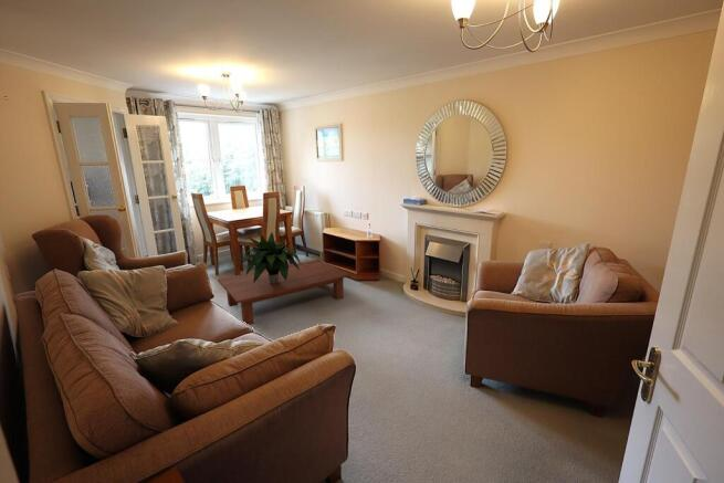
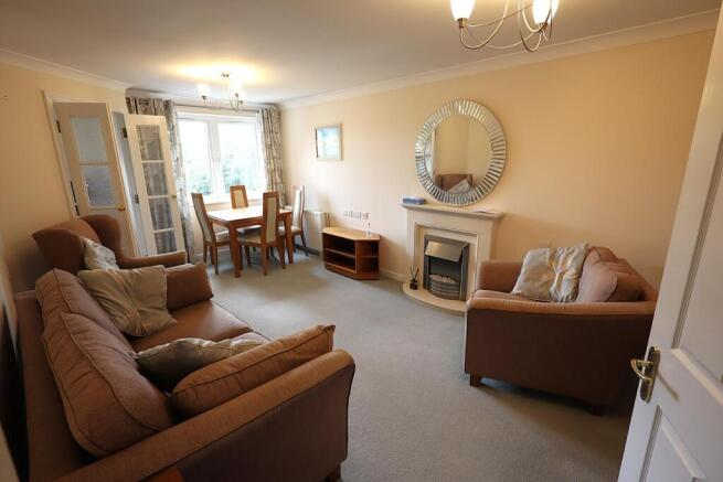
- coffee table (285, 288)
- potted plant (270, 258)
